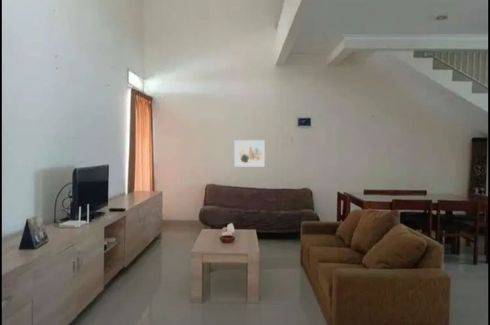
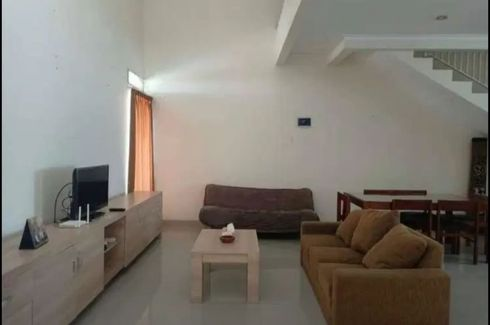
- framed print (249, 153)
